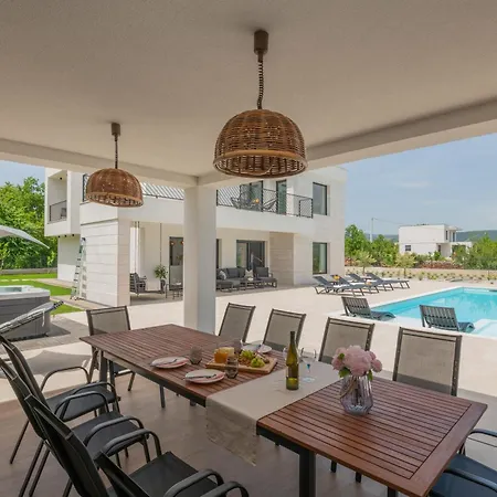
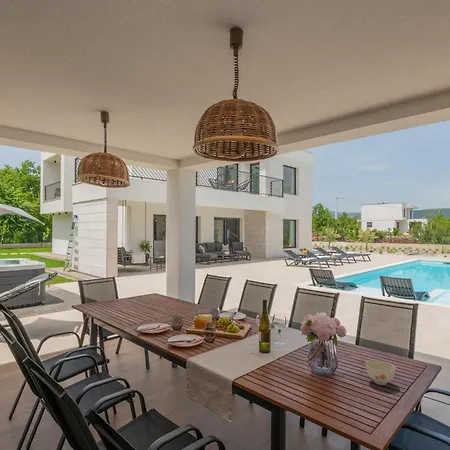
+ bowl (380, 374)
